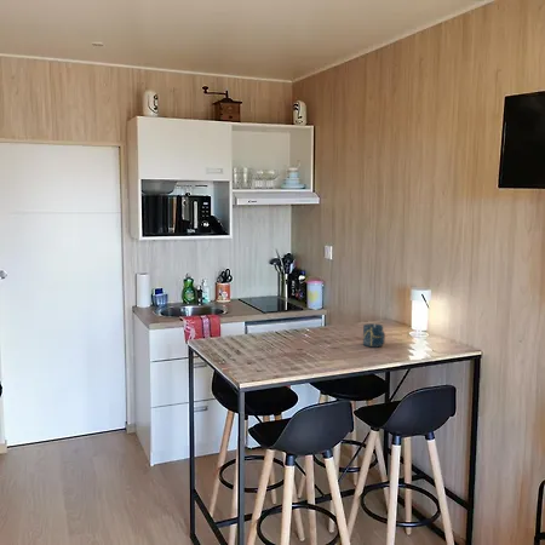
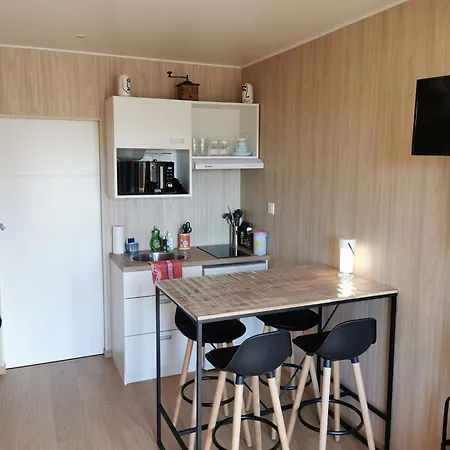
- cup (374, 335)
